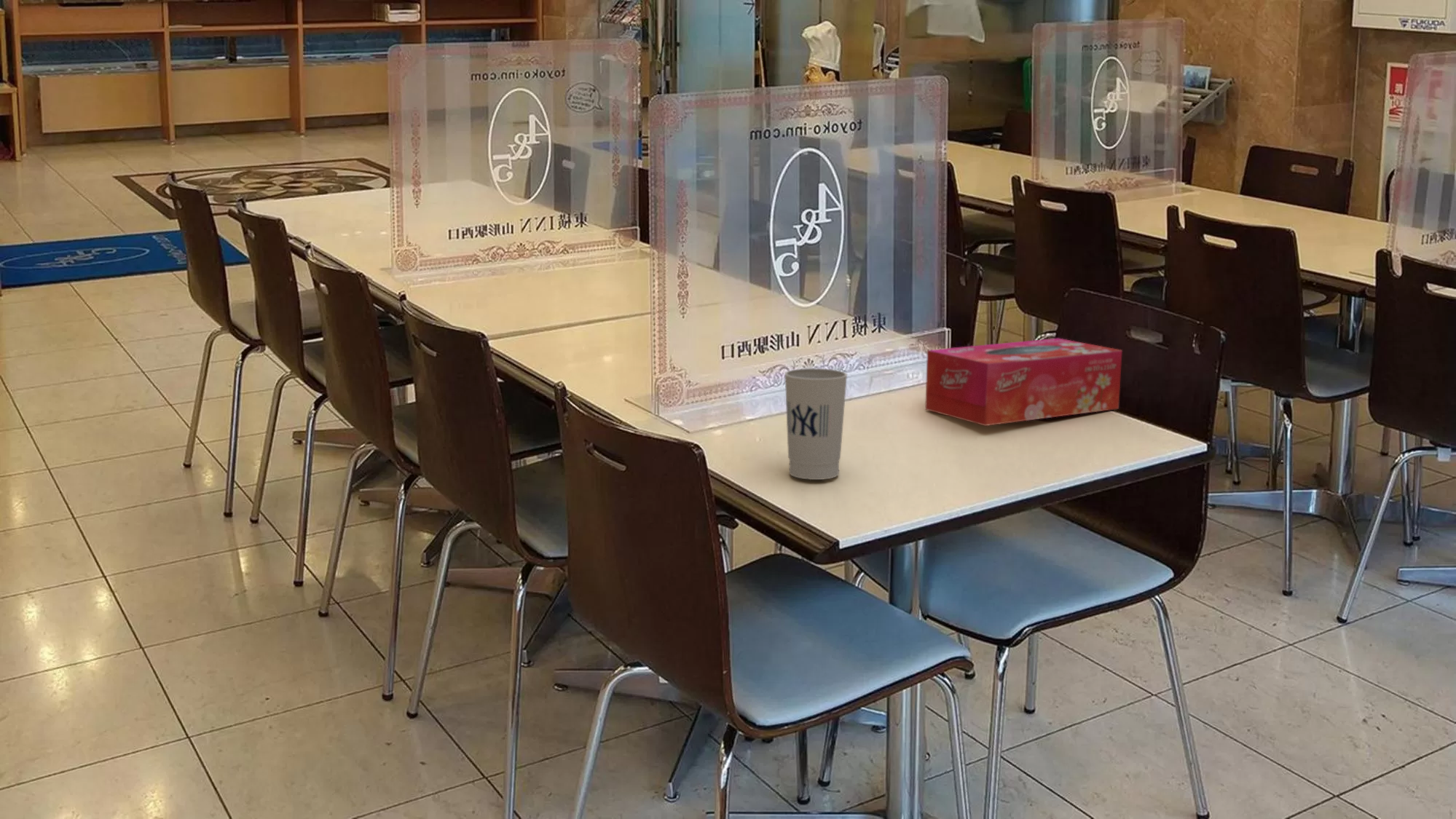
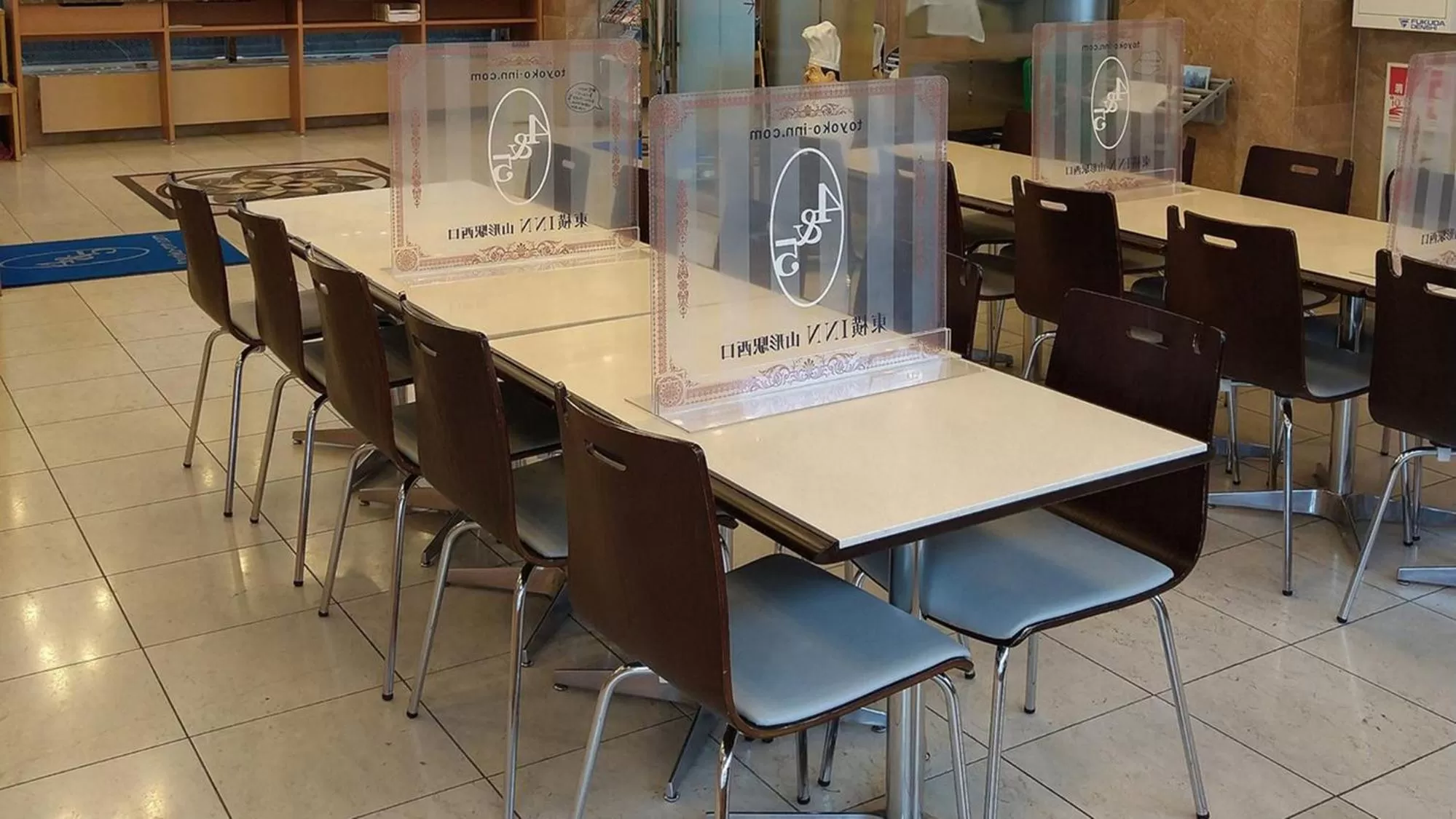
- tissue box (1023, 379)
- cup (814, 424)
